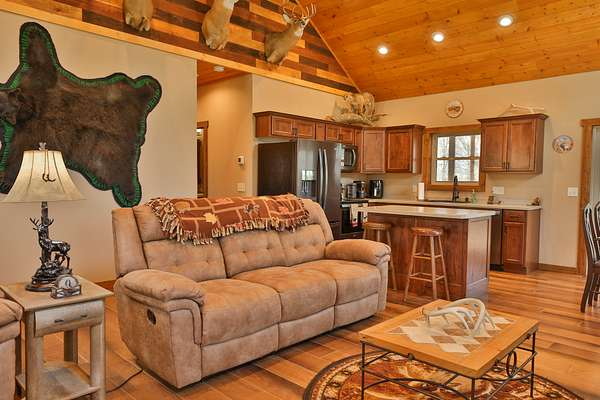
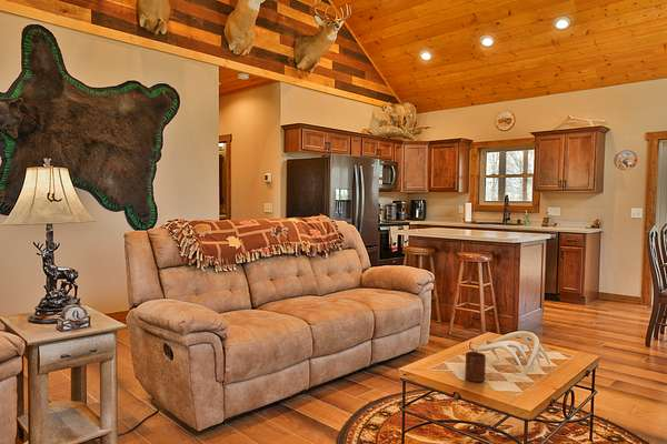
+ cup (475, 367)
